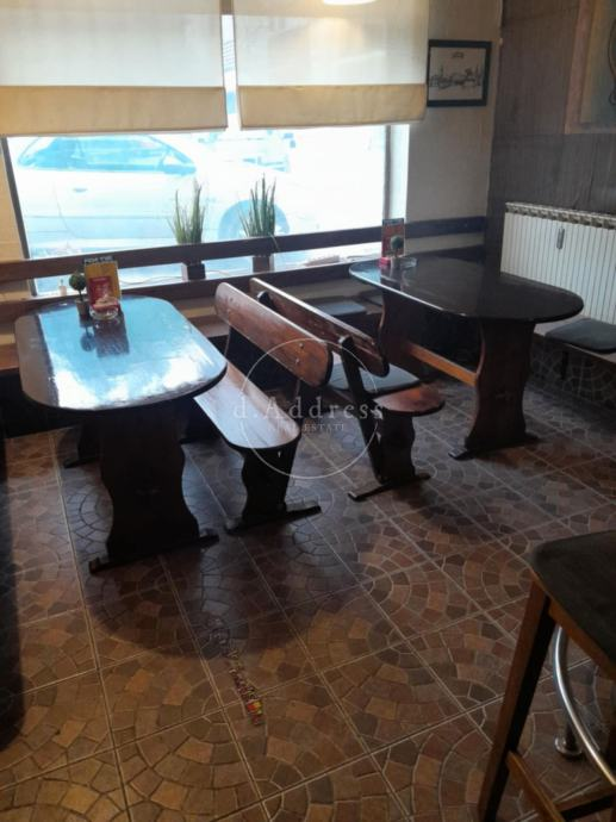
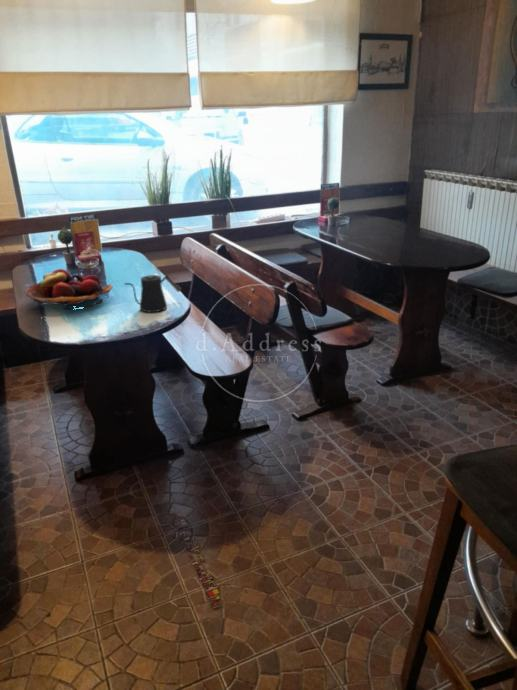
+ fruit basket (66, 287)
+ kettle (153, 292)
